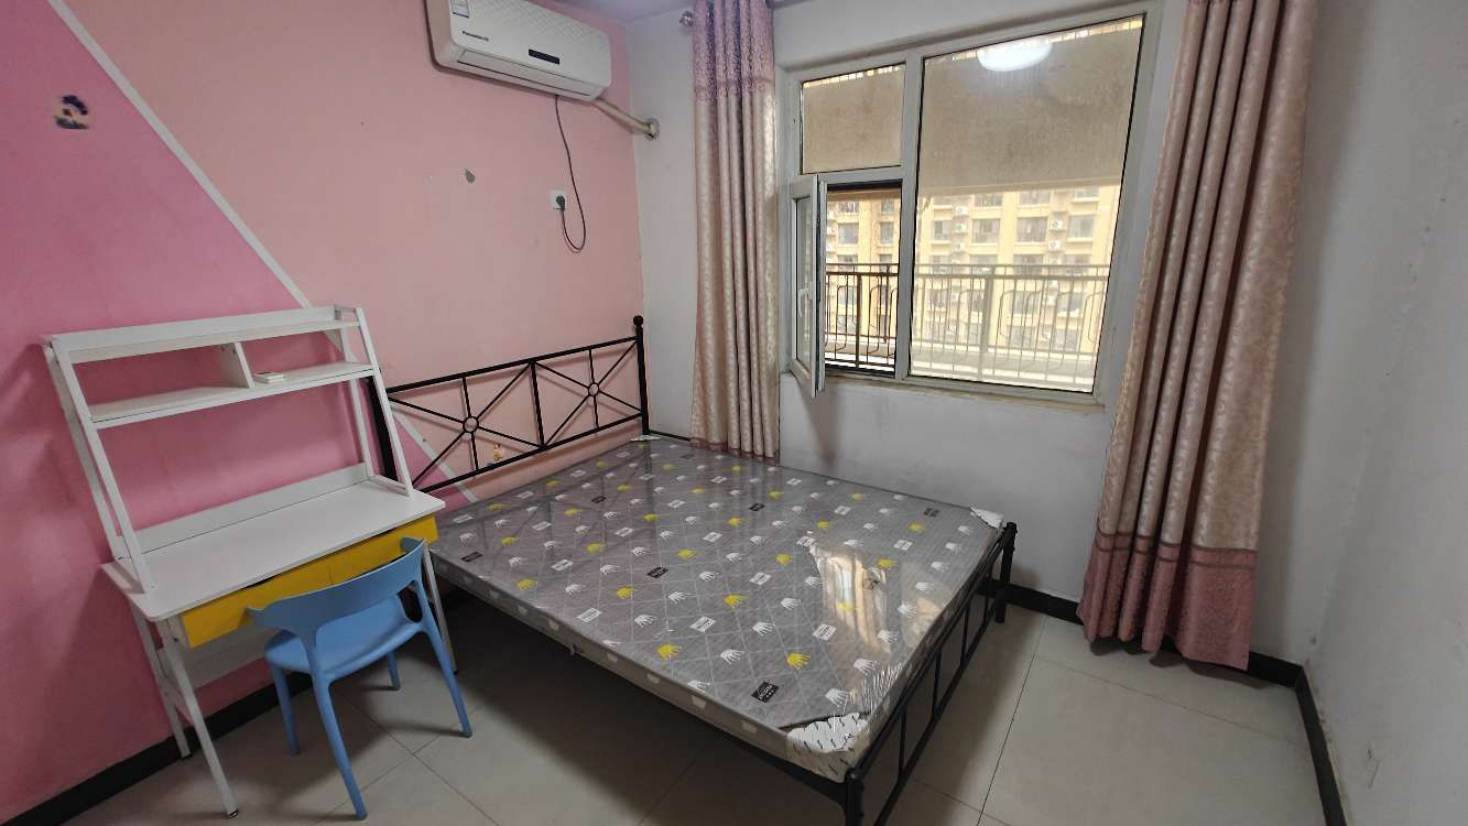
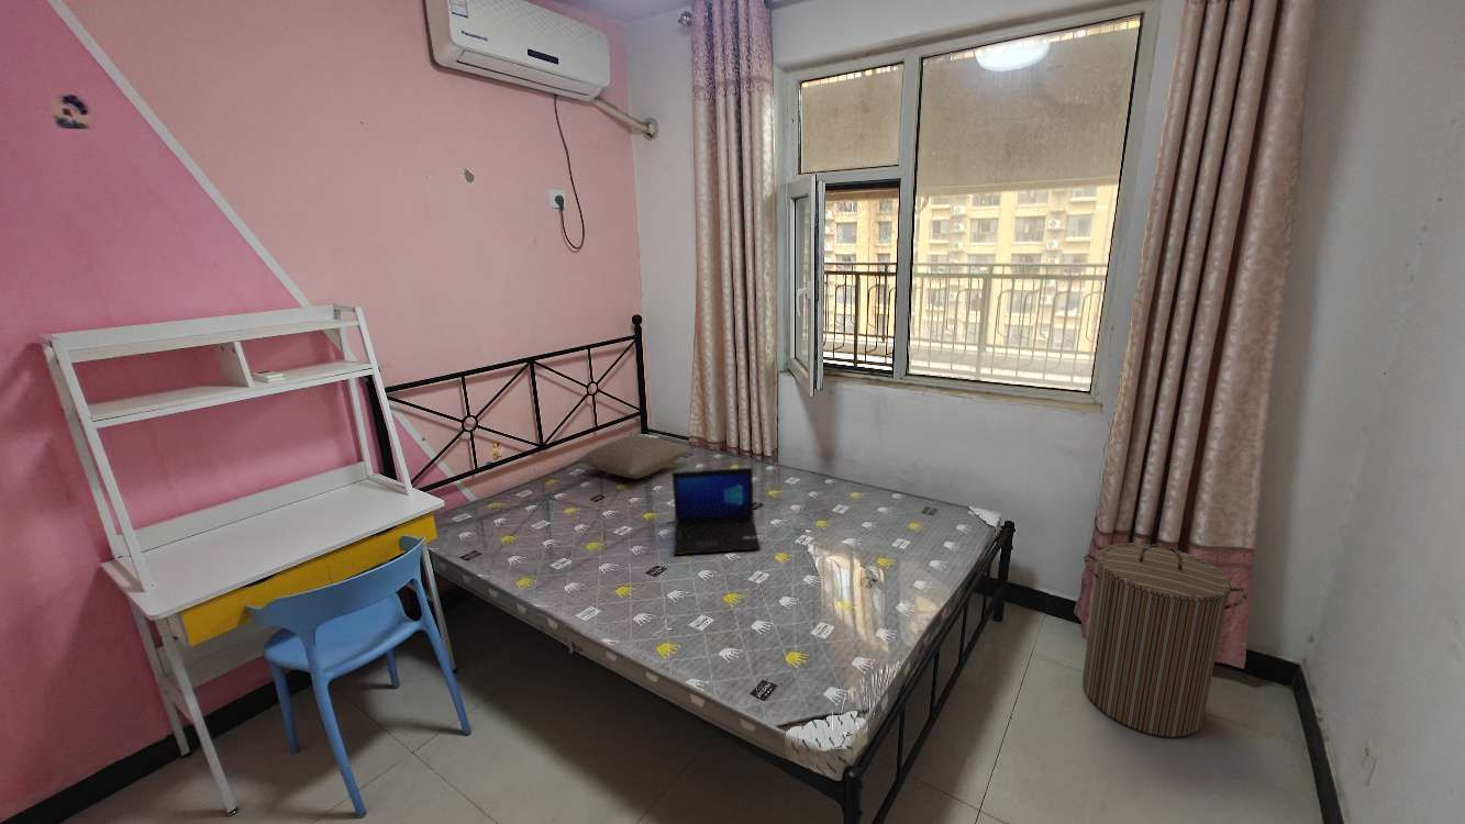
+ laptop (714, 509)
+ laundry hamper (1152, 624)
+ pillow (633, 455)
